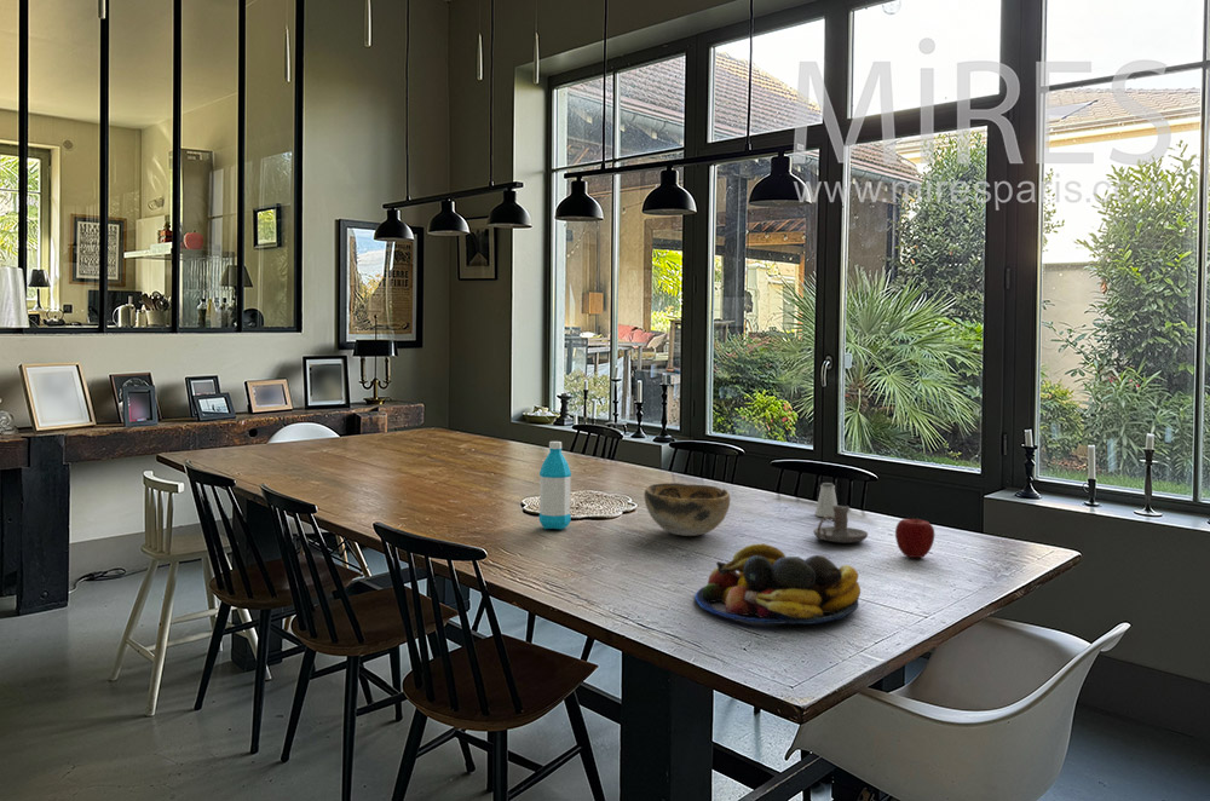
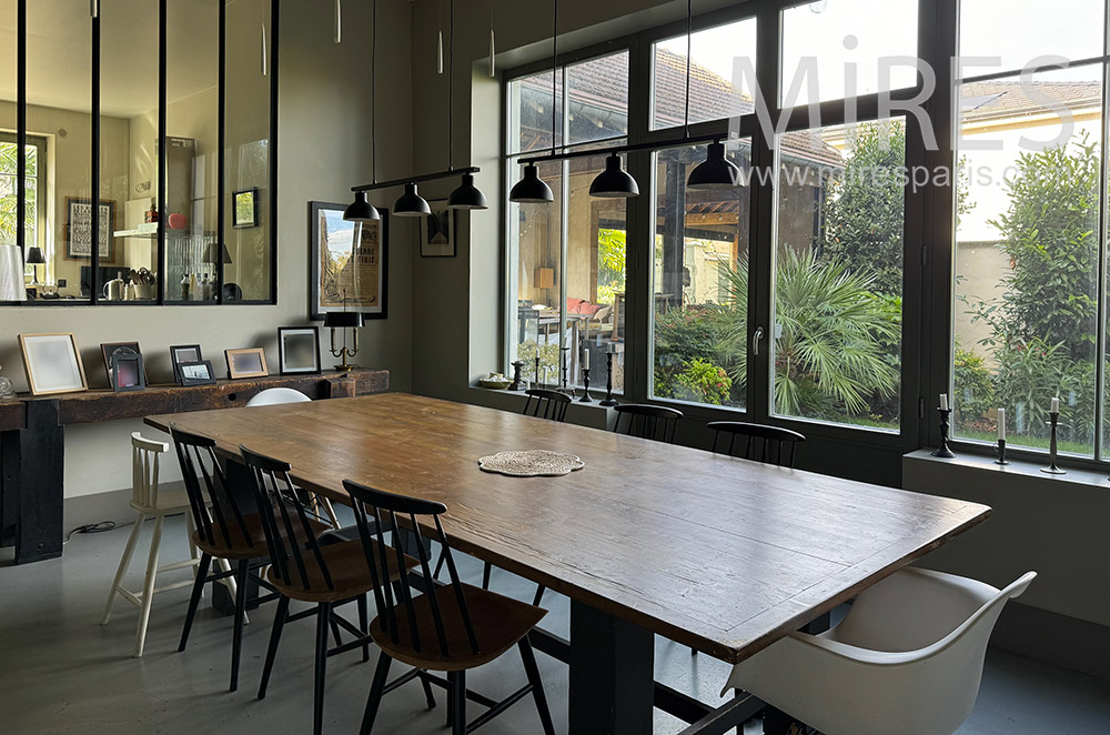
- candle holder (836, 524)
- decorative bowl (686, 511)
- fruit bowl (773, 574)
- water bottle (554, 484)
- apple (914, 537)
- saltshaker (826, 499)
